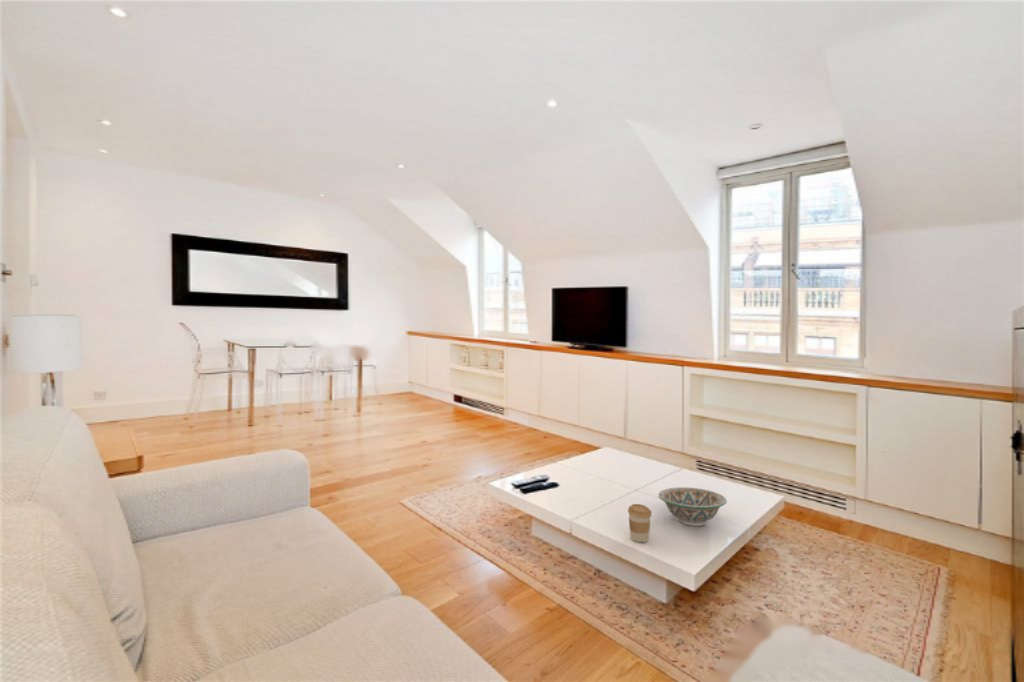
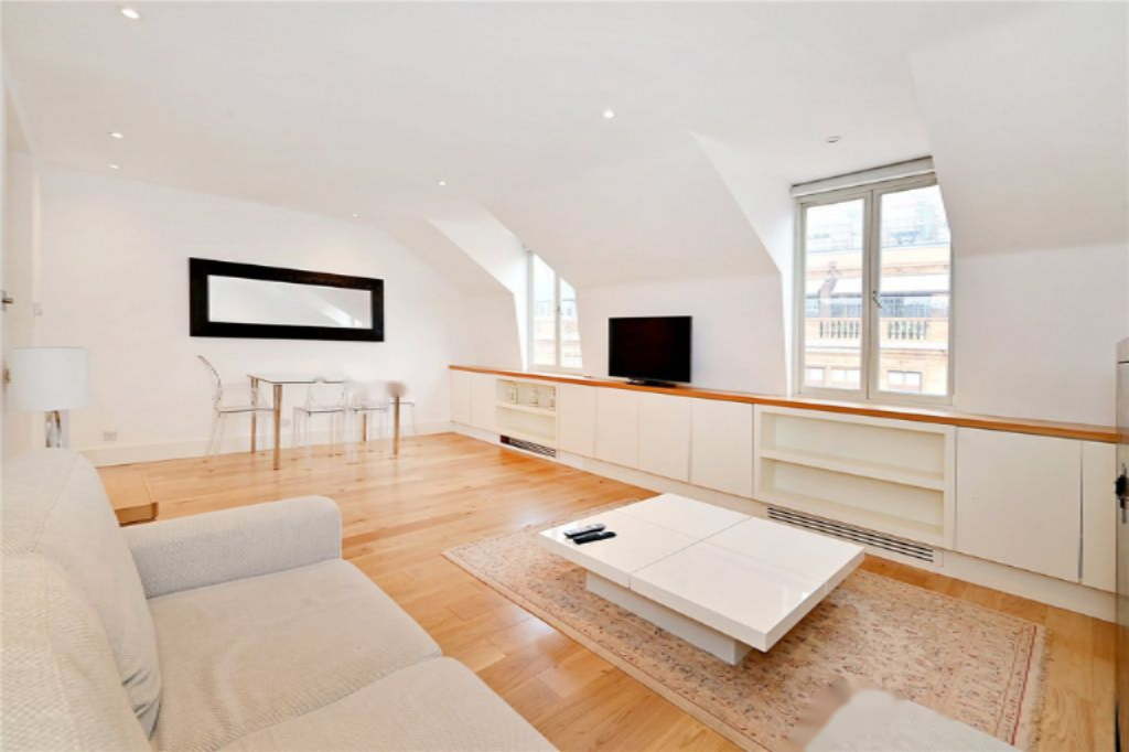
- coffee cup (639, 522)
- decorative bowl (691, 508)
